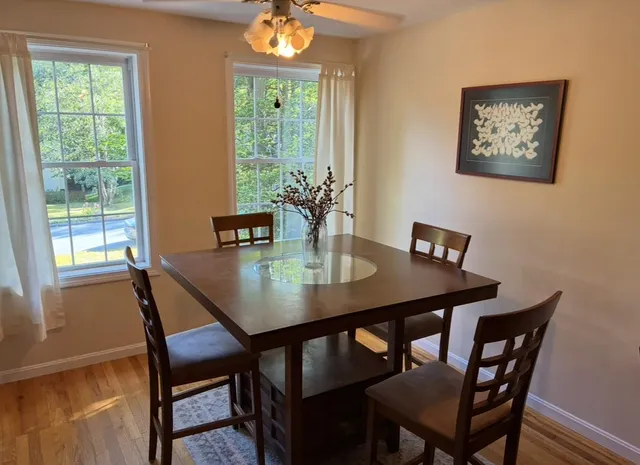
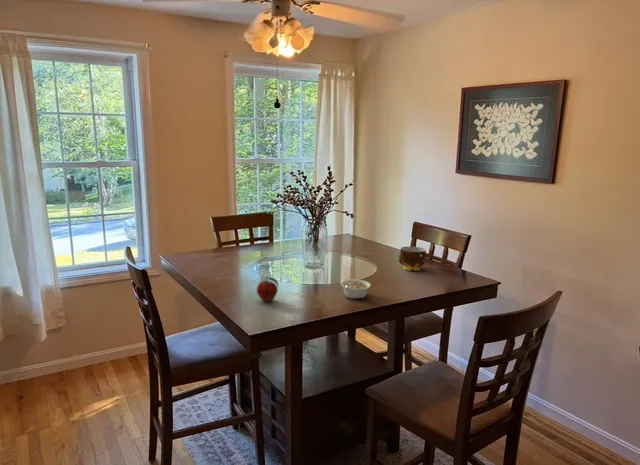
+ legume (355, 289)
+ cup (412, 259)
+ fruit (268, 288)
